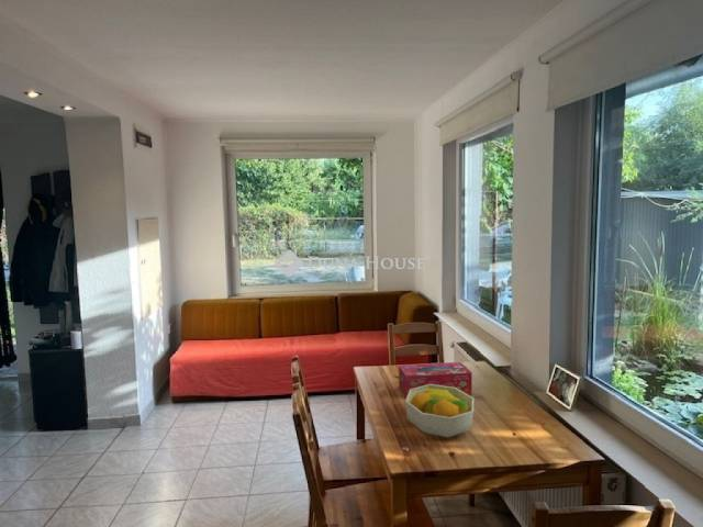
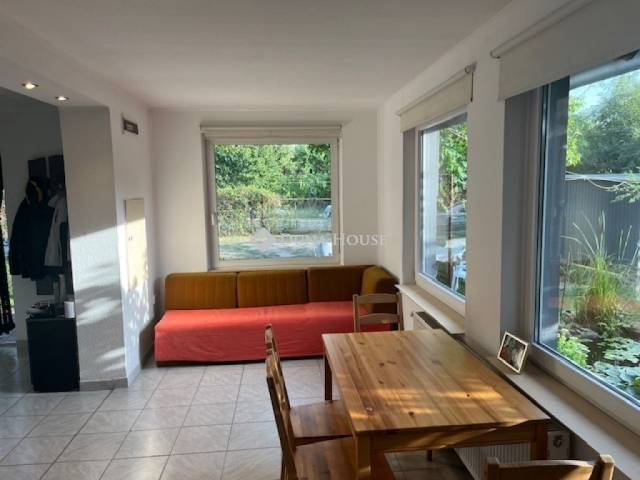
- fruit bowl (439, 406)
- tissue box (434, 379)
